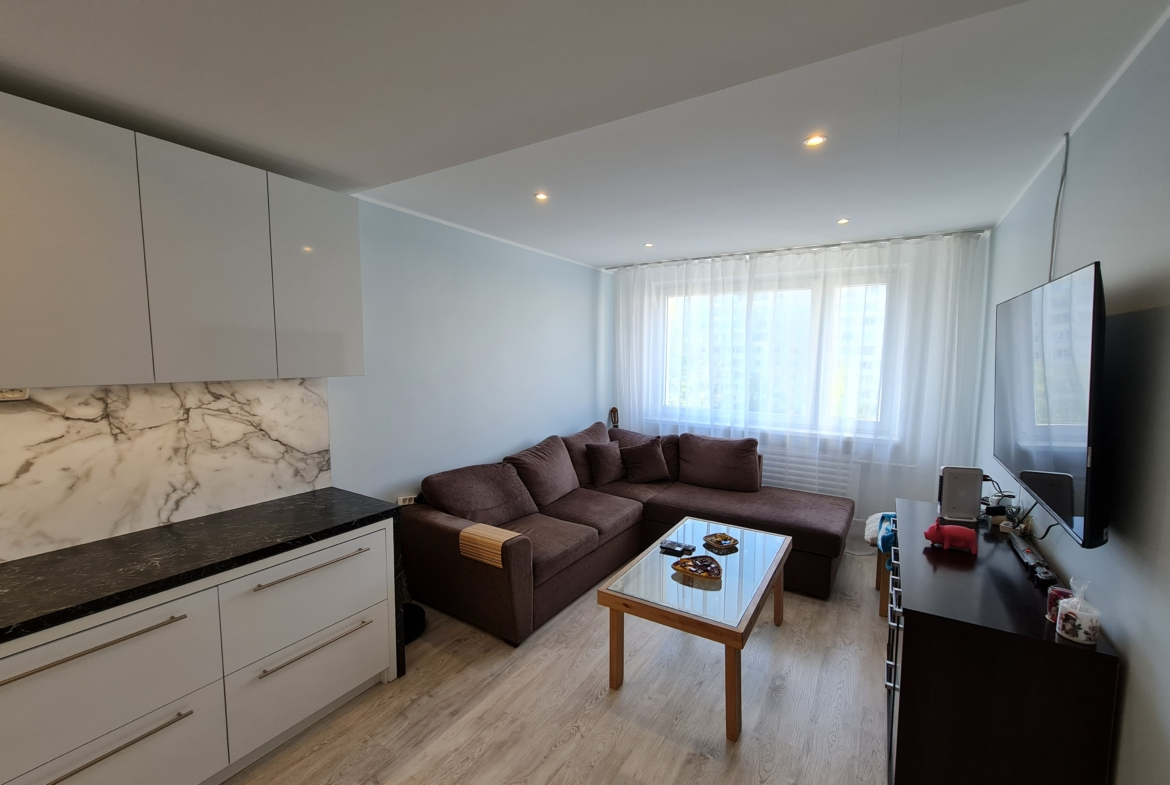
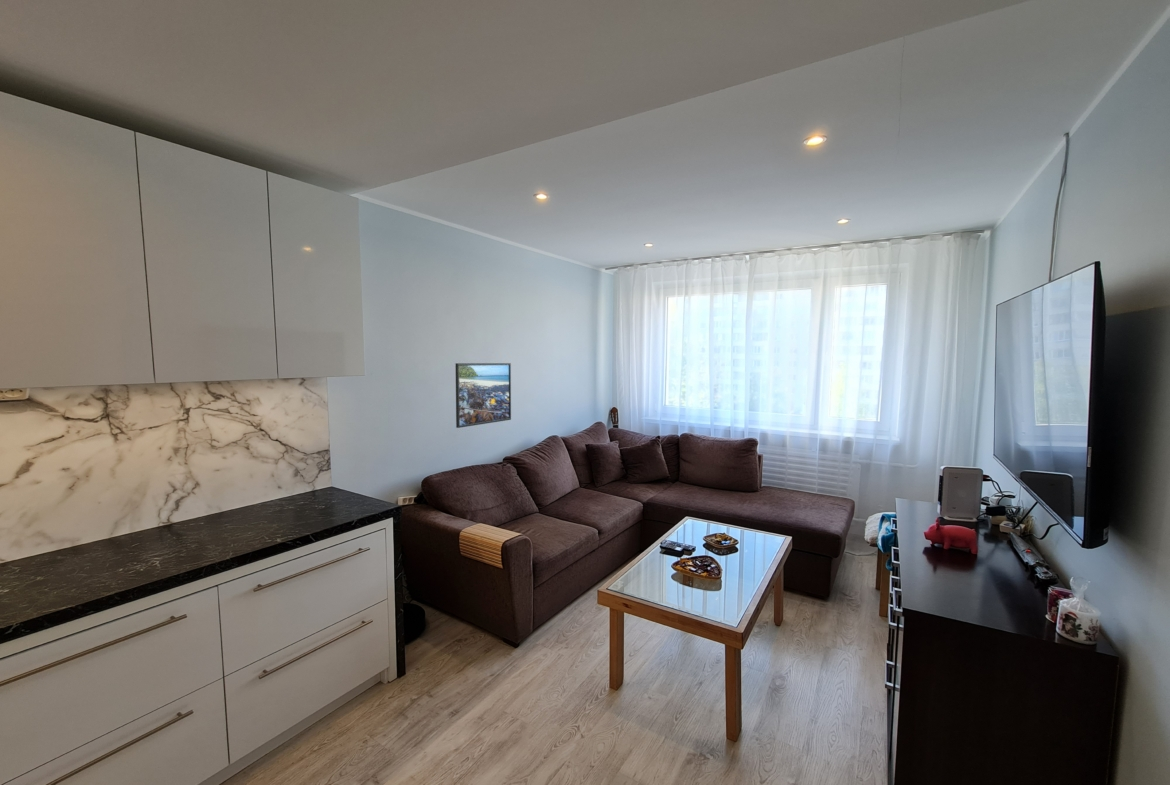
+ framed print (485, 393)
